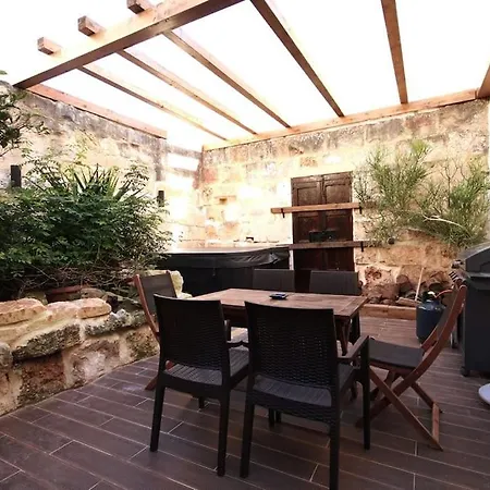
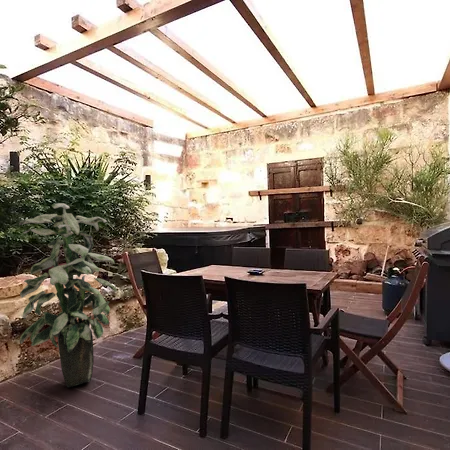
+ indoor plant (67, 292)
